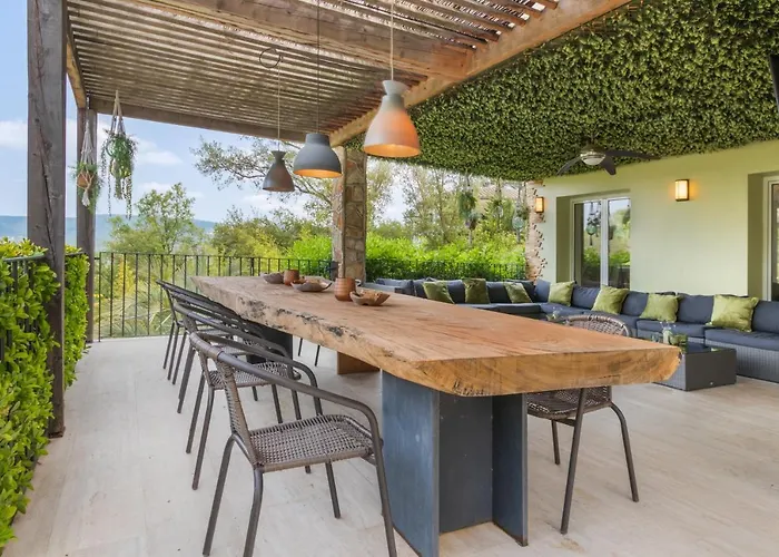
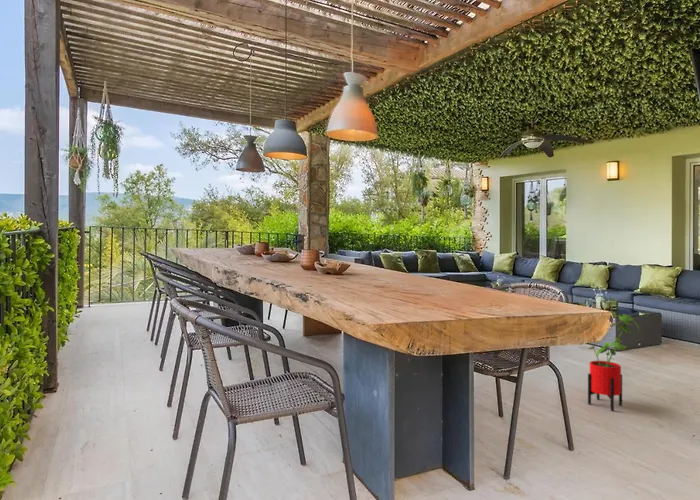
+ house plant (609, 359)
